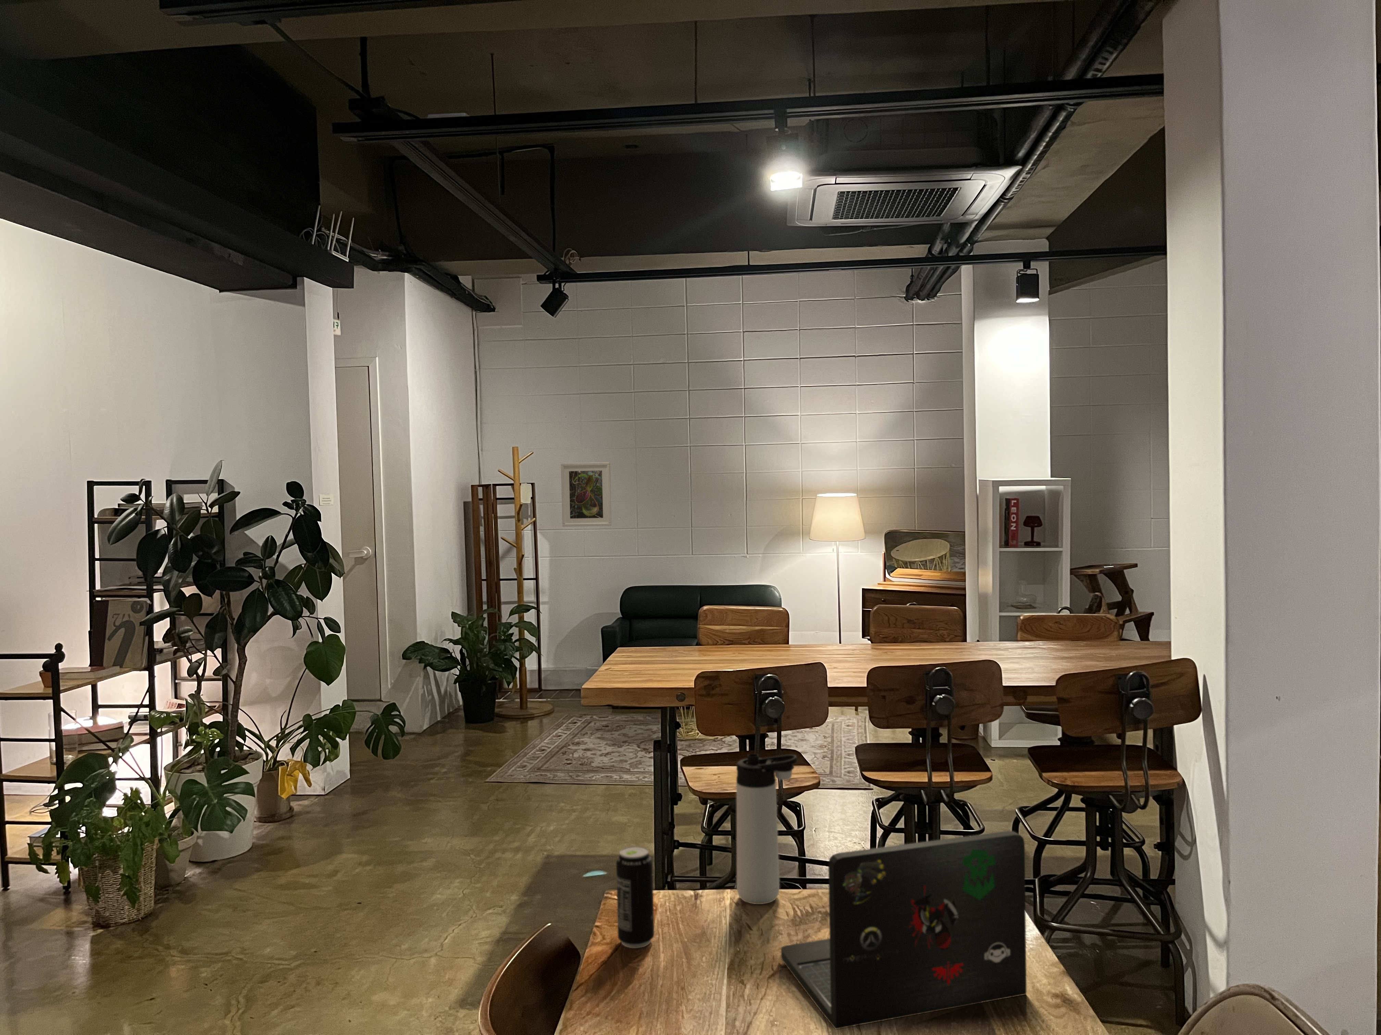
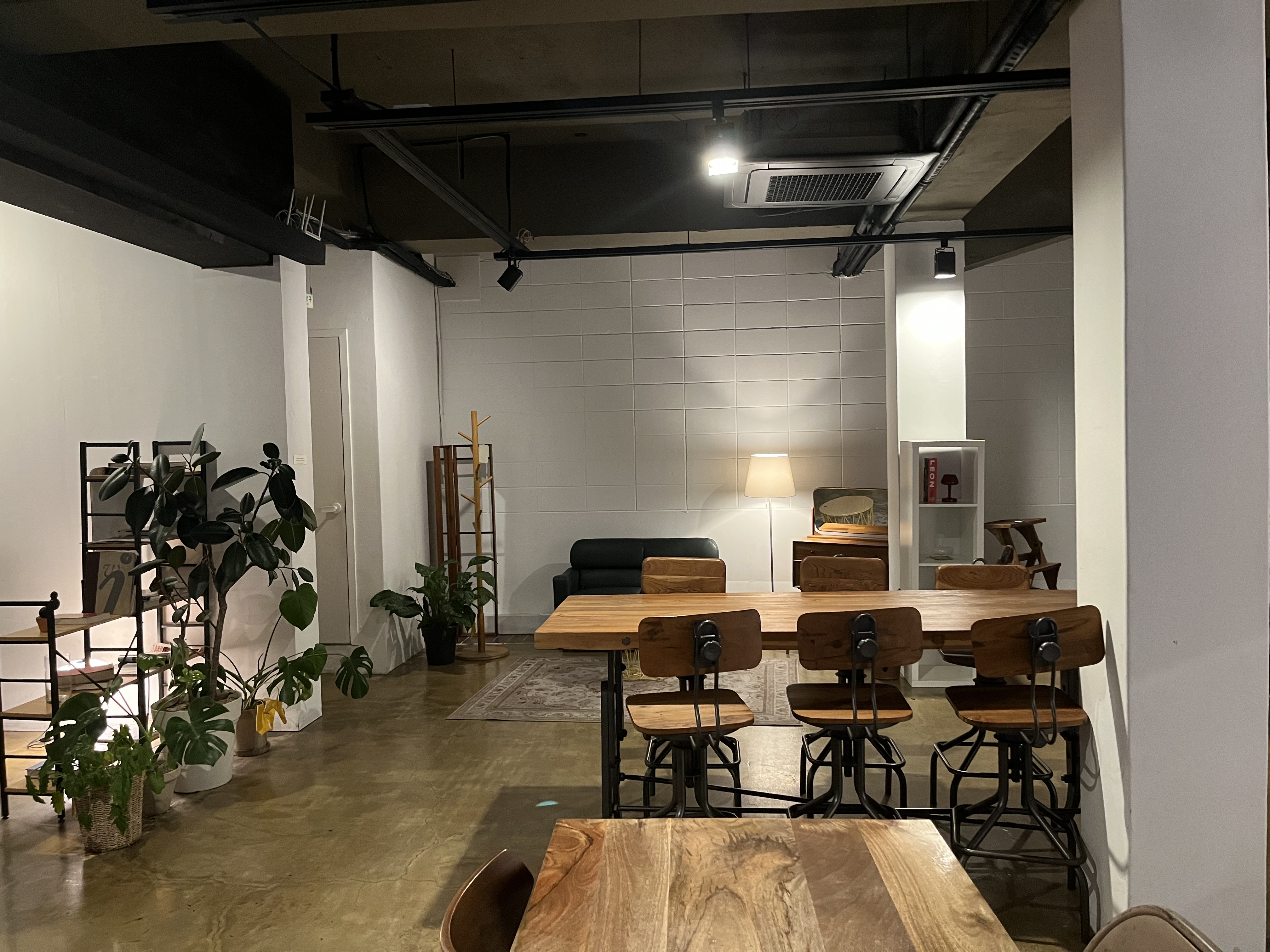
- beverage can (635, 896)
- laptop (895, 898)
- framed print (586, 495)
- thermos bottle (767, 826)
